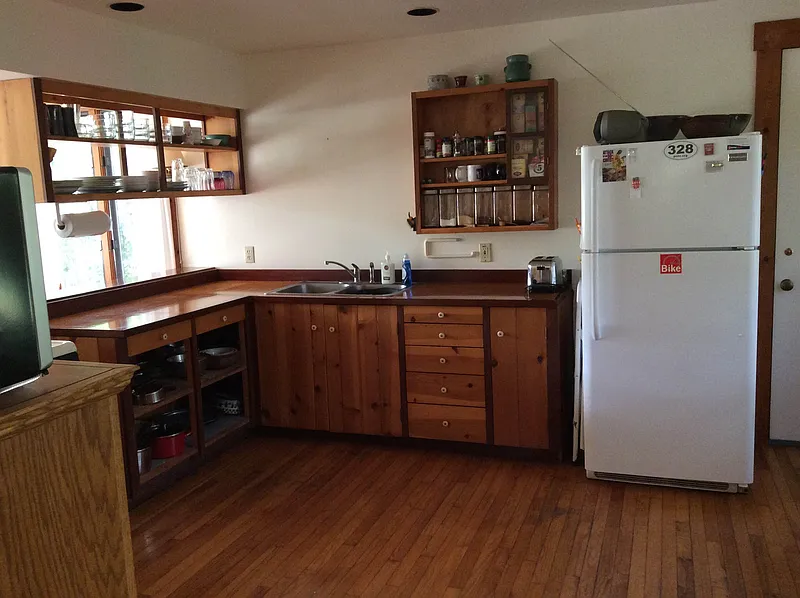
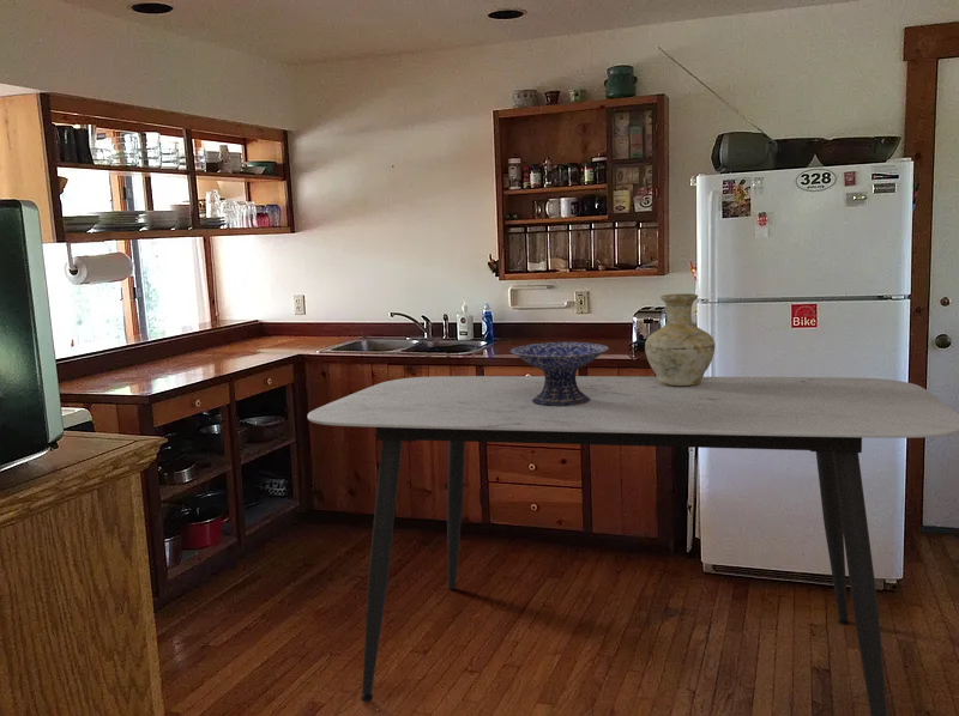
+ dining table (619, 444)
+ decorative bowl (560, 374)
+ vase (680, 339)
